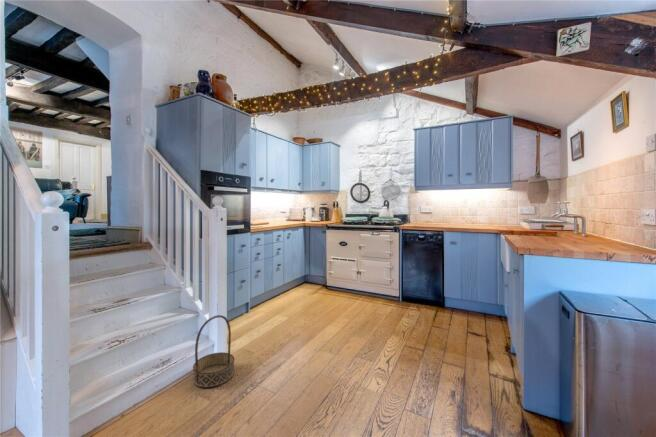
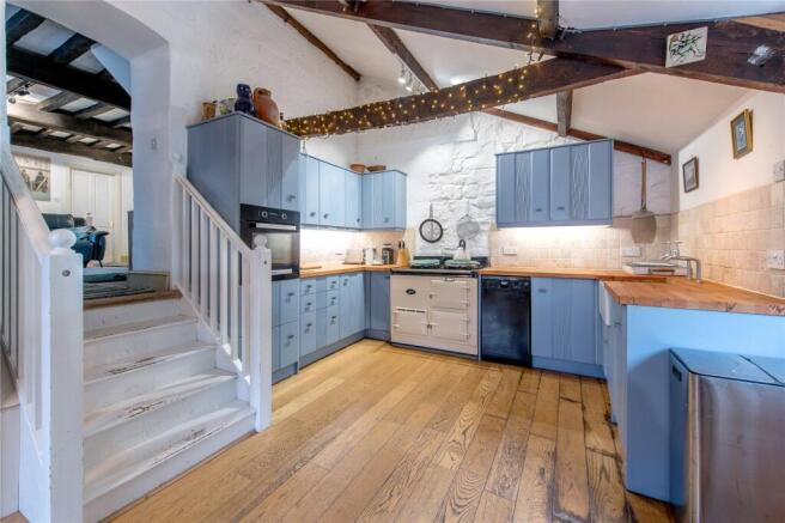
- basket (214, 353)
